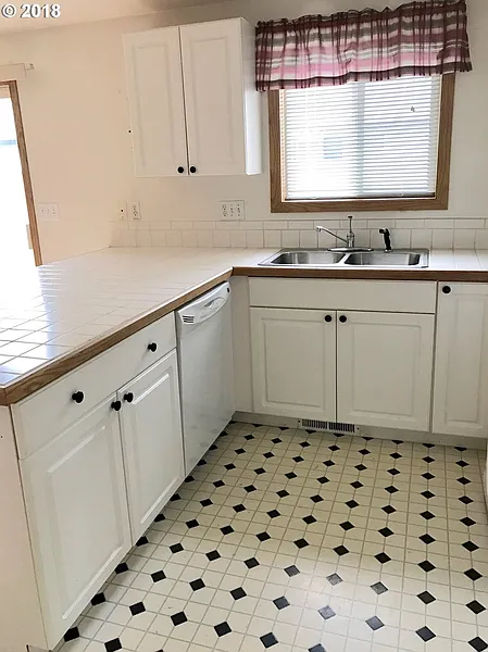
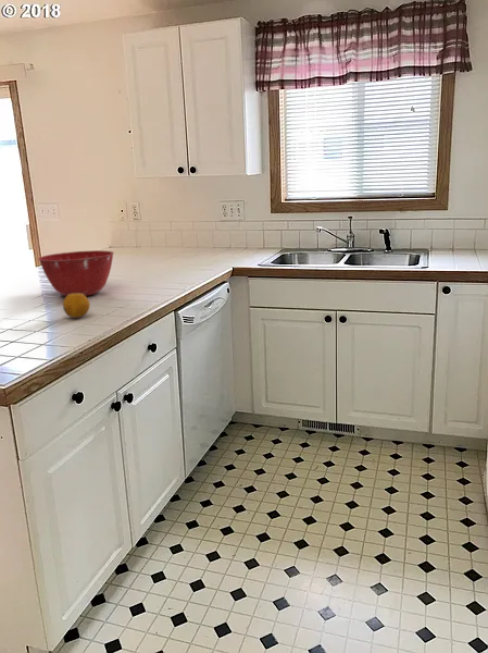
+ mixing bowl (78, 274)
+ fruit (76, 305)
